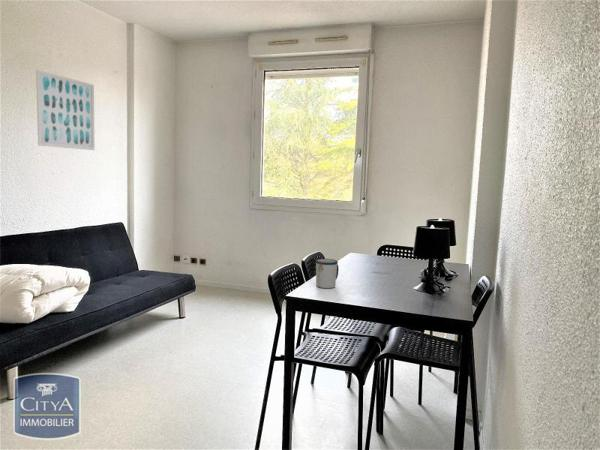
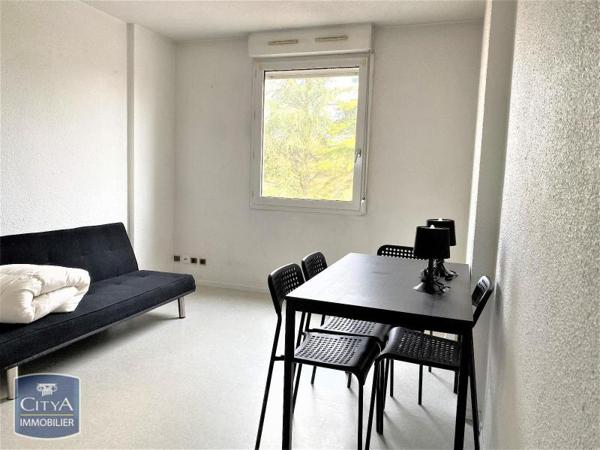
- wall art (67, 113)
- mug (328, 273)
